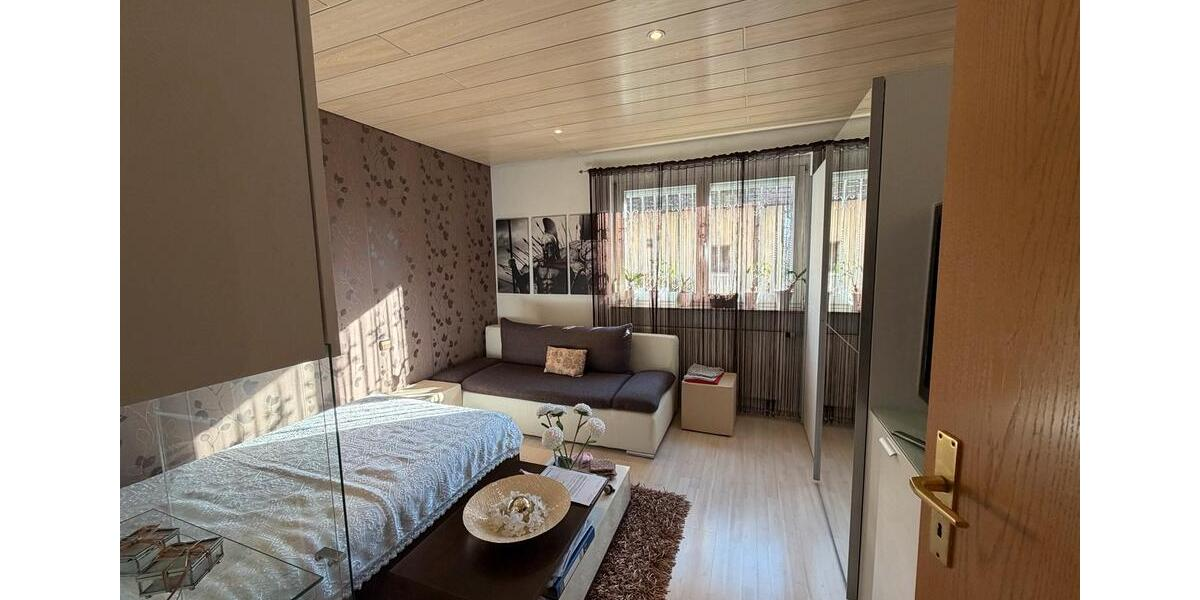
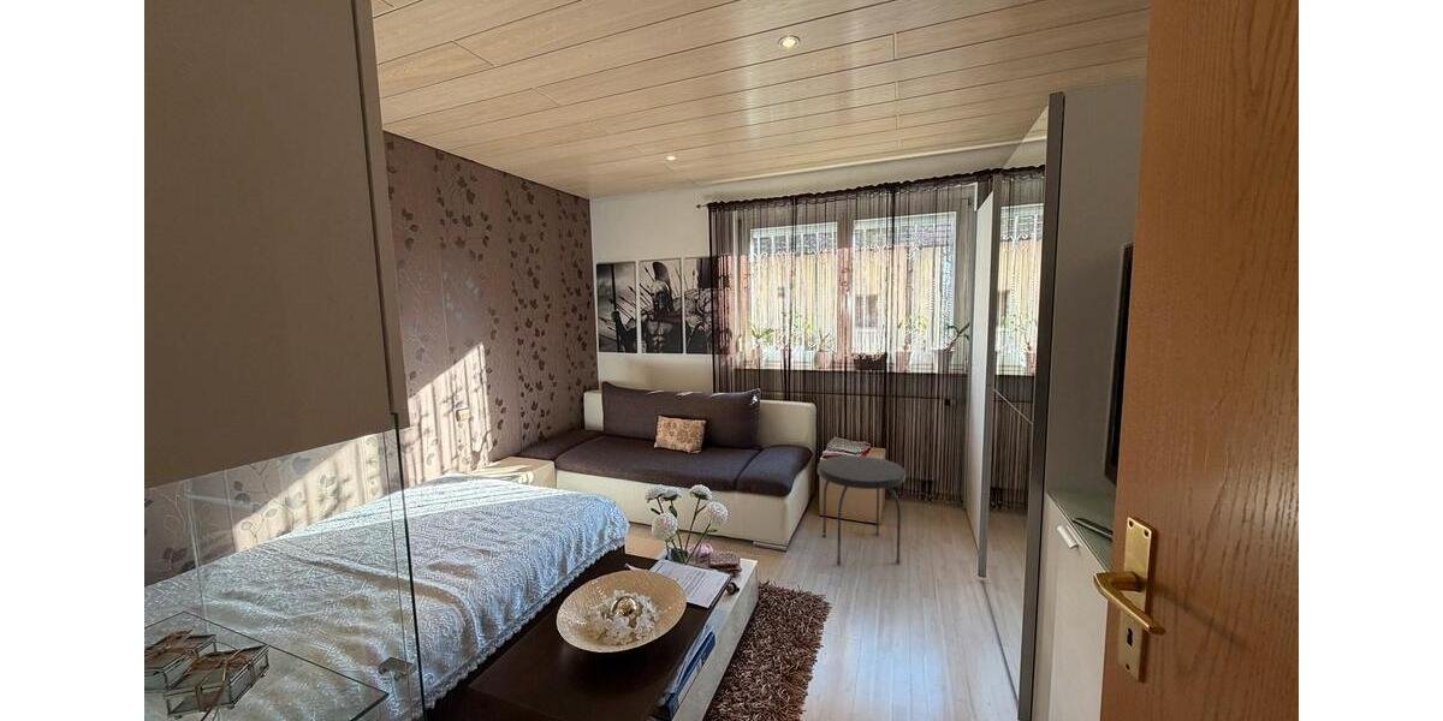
+ side table (877, 508)
